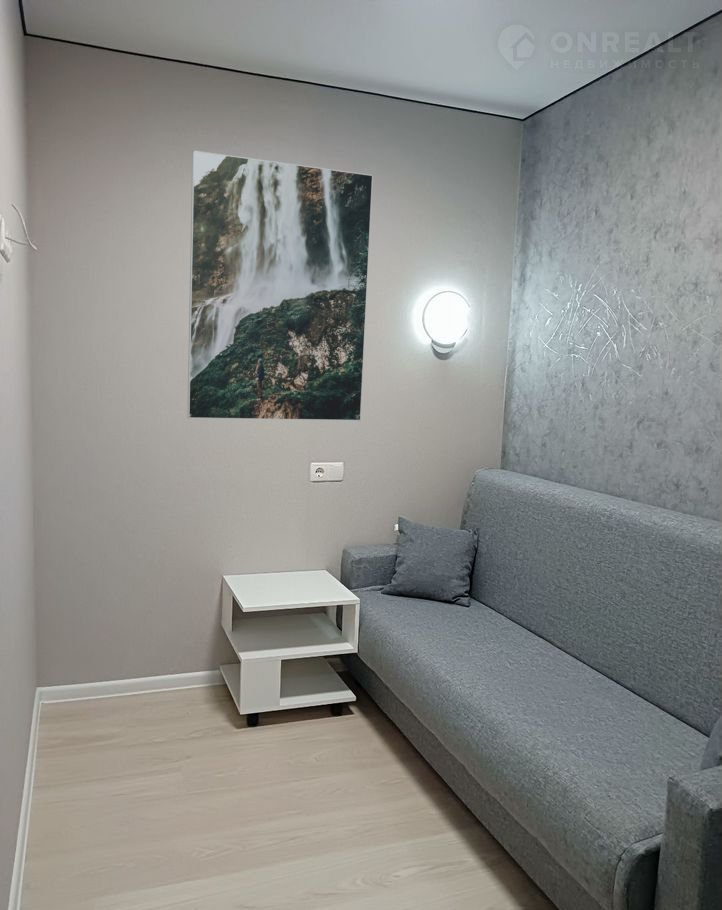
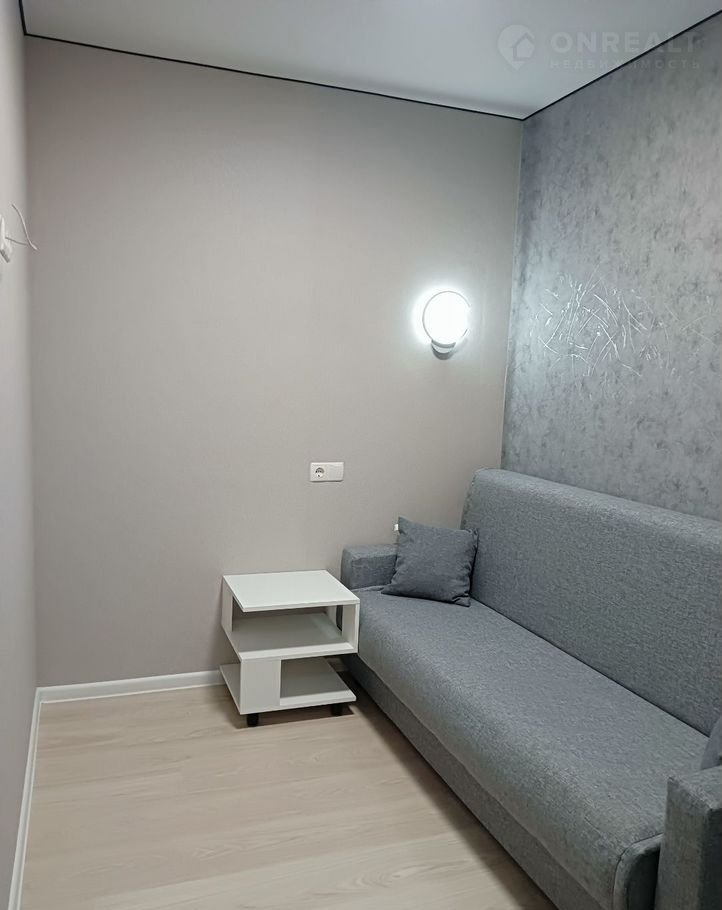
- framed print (281, 294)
